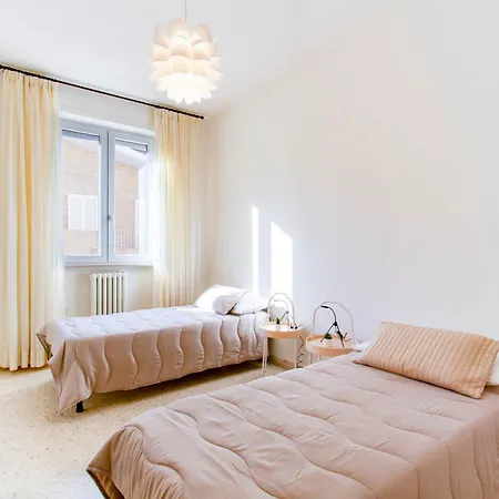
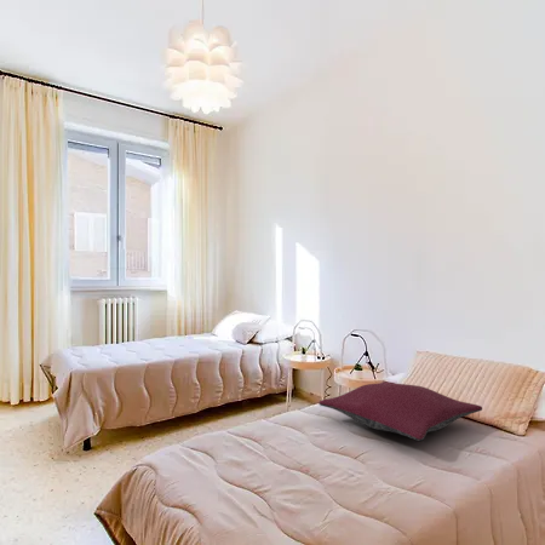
+ pillow (398, 406)
